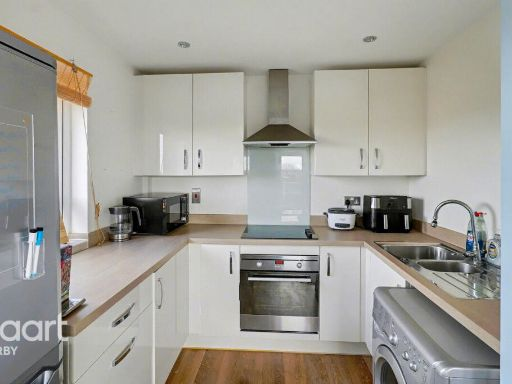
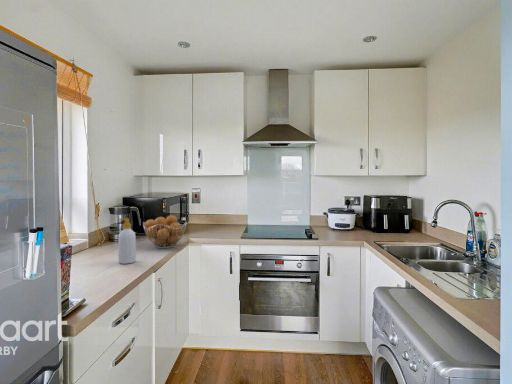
+ soap bottle (126, 240)
+ fruit basket (165, 231)
